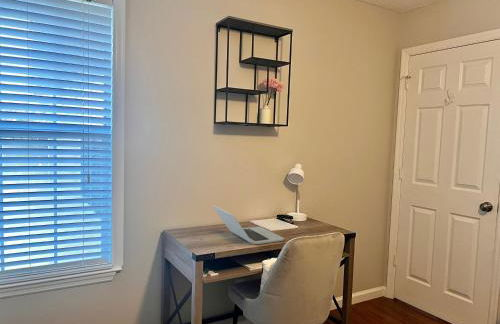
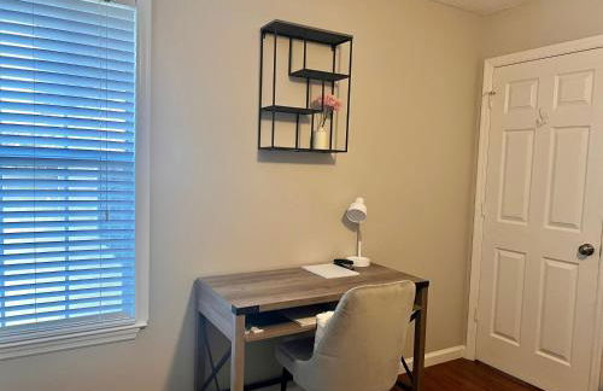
- laptop (248, 228)
